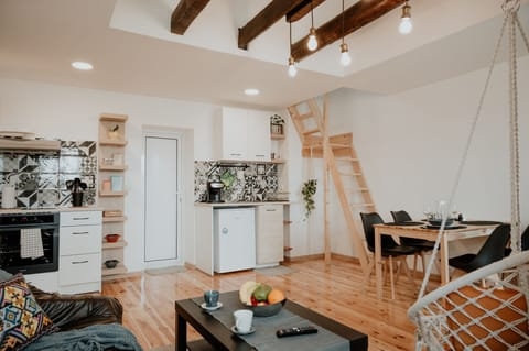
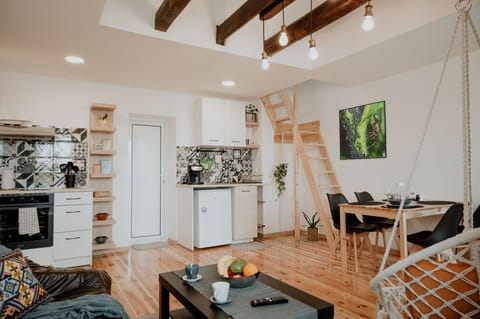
+ house plant (313, 224)
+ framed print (361, 132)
